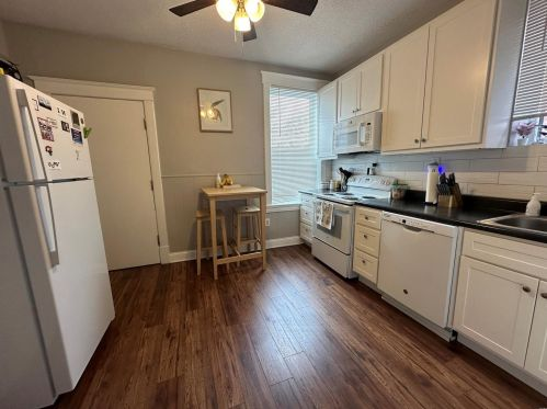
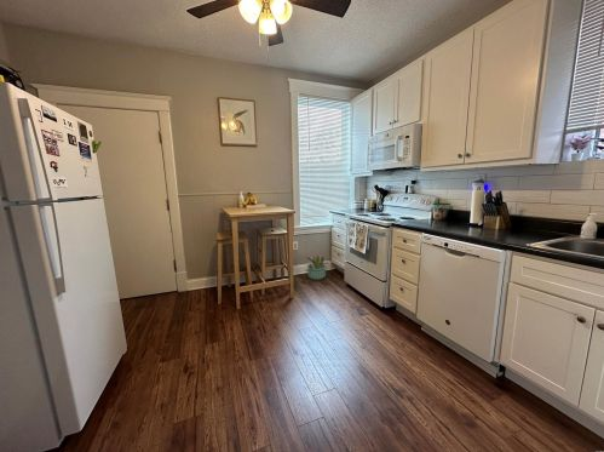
+ decorative plant (317, 265)
